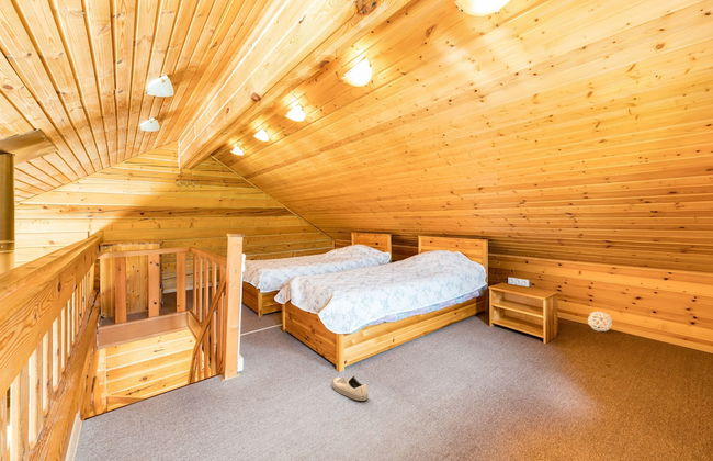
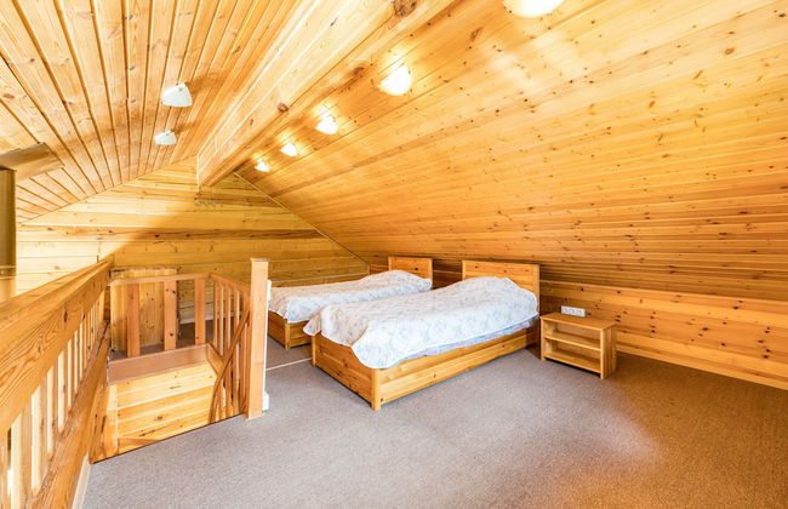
- shoe (349, 383)
- decorative ball (599, 321)
